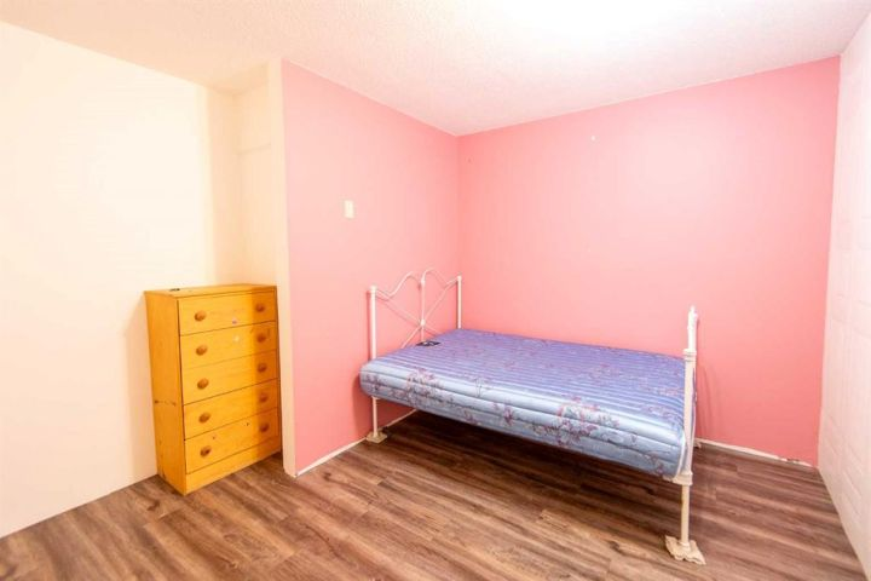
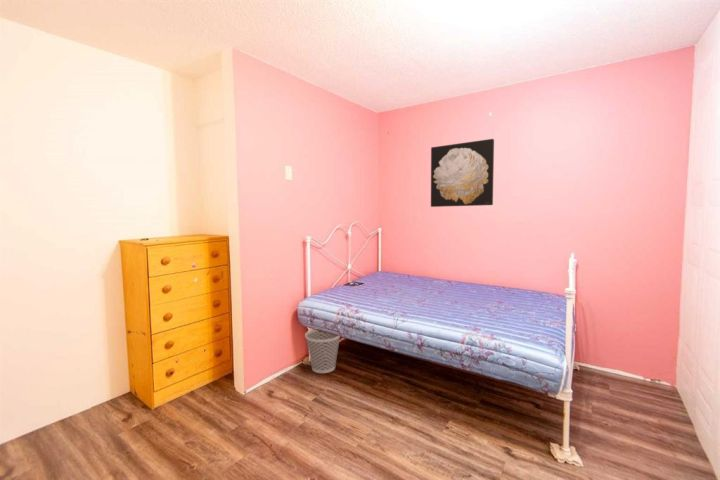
+ wall art (460, 175)
+ wastebasket (323, 350)
